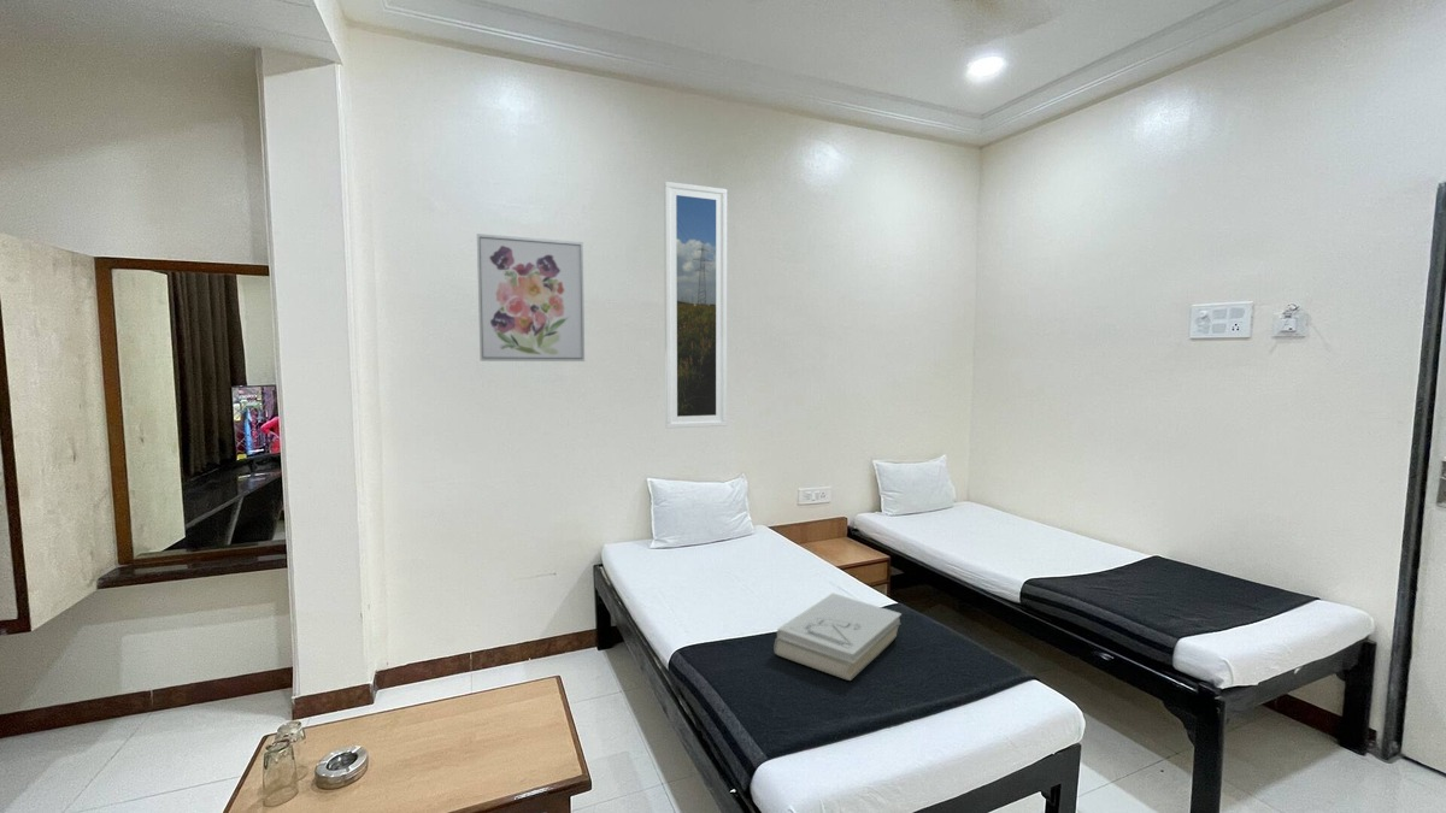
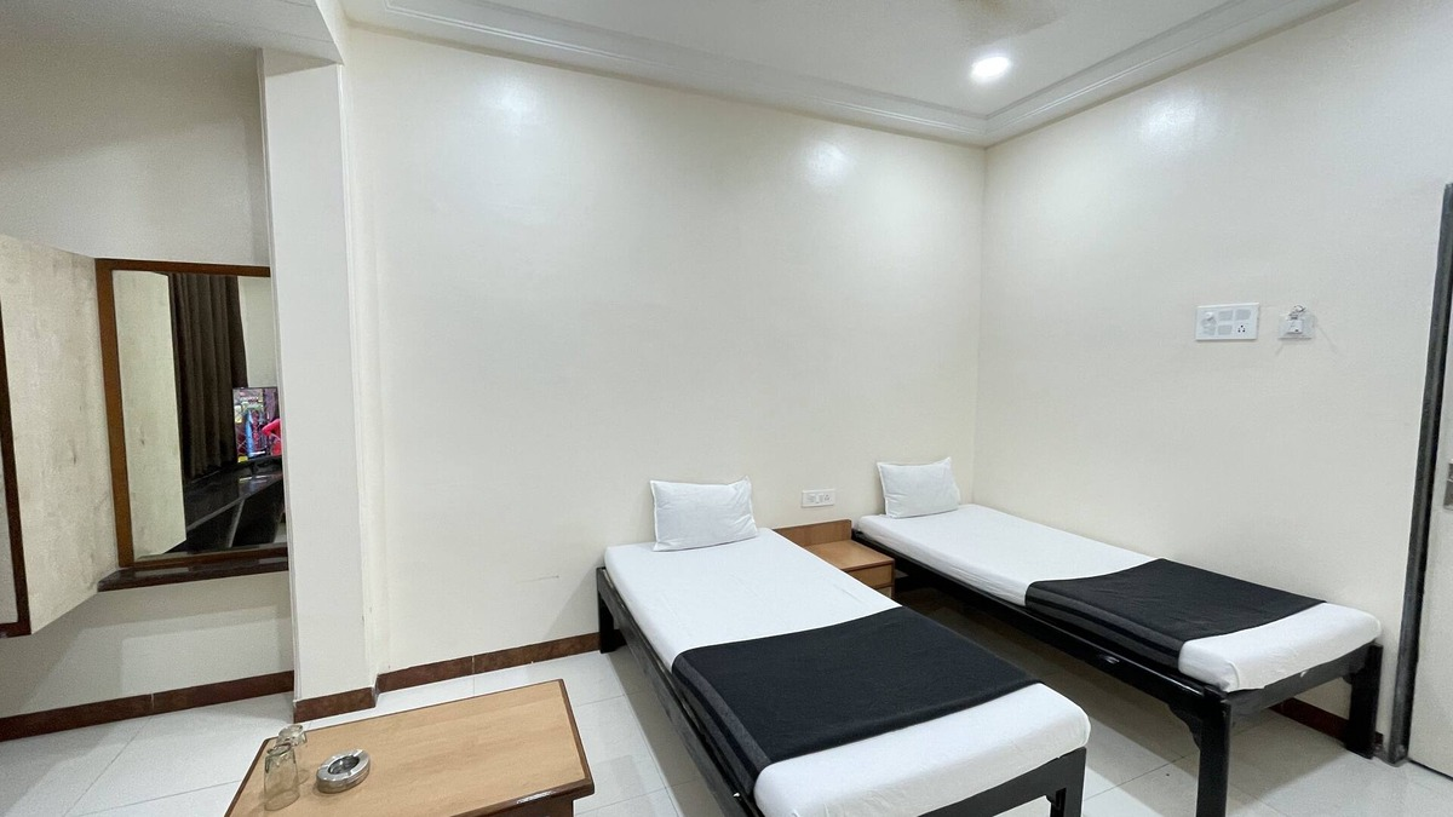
- wall art (531, 300)
- books (839, 632)
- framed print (695, 307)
